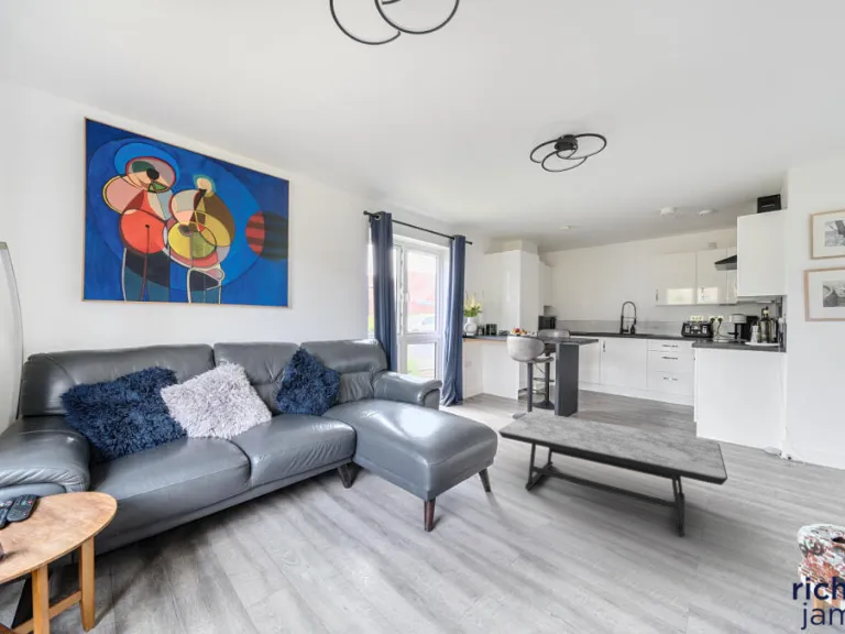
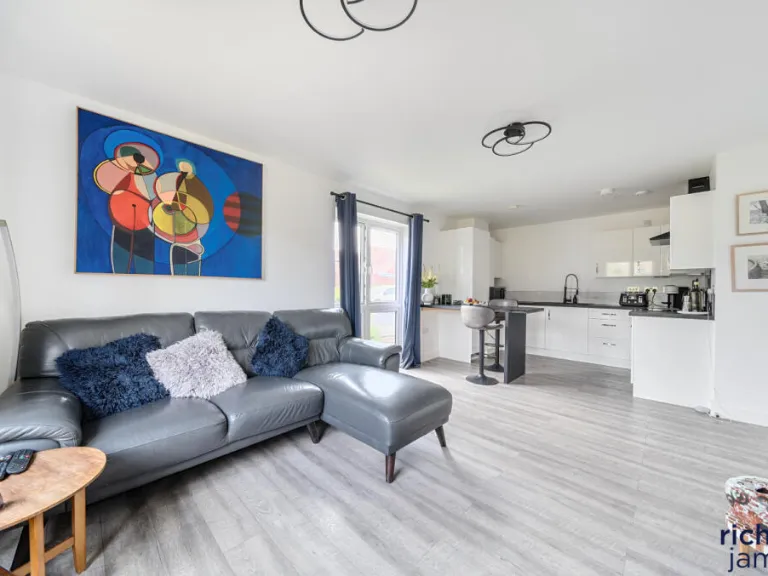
- coffee table (602, 463)
